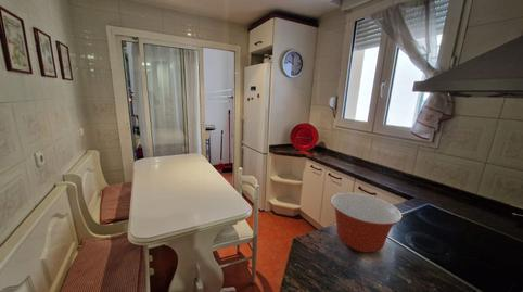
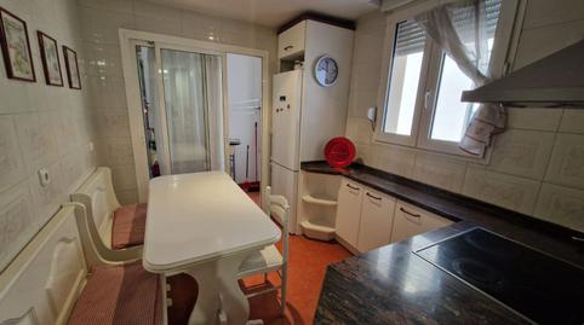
- mixing bowl (360, 224)
